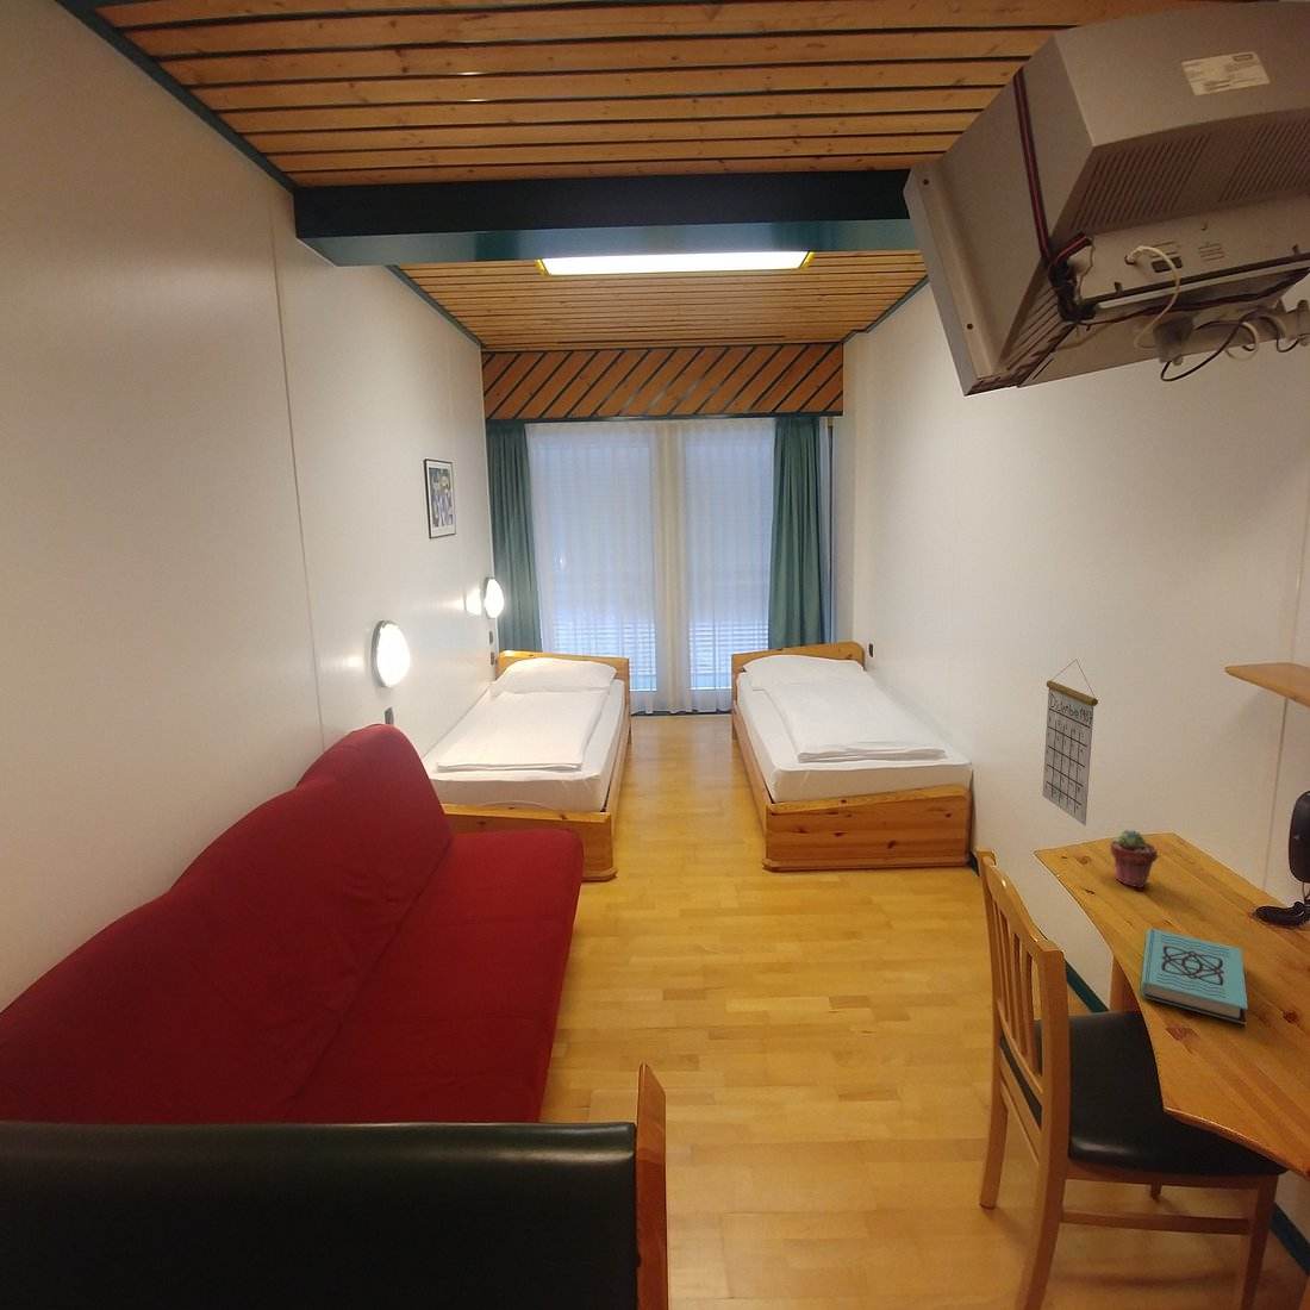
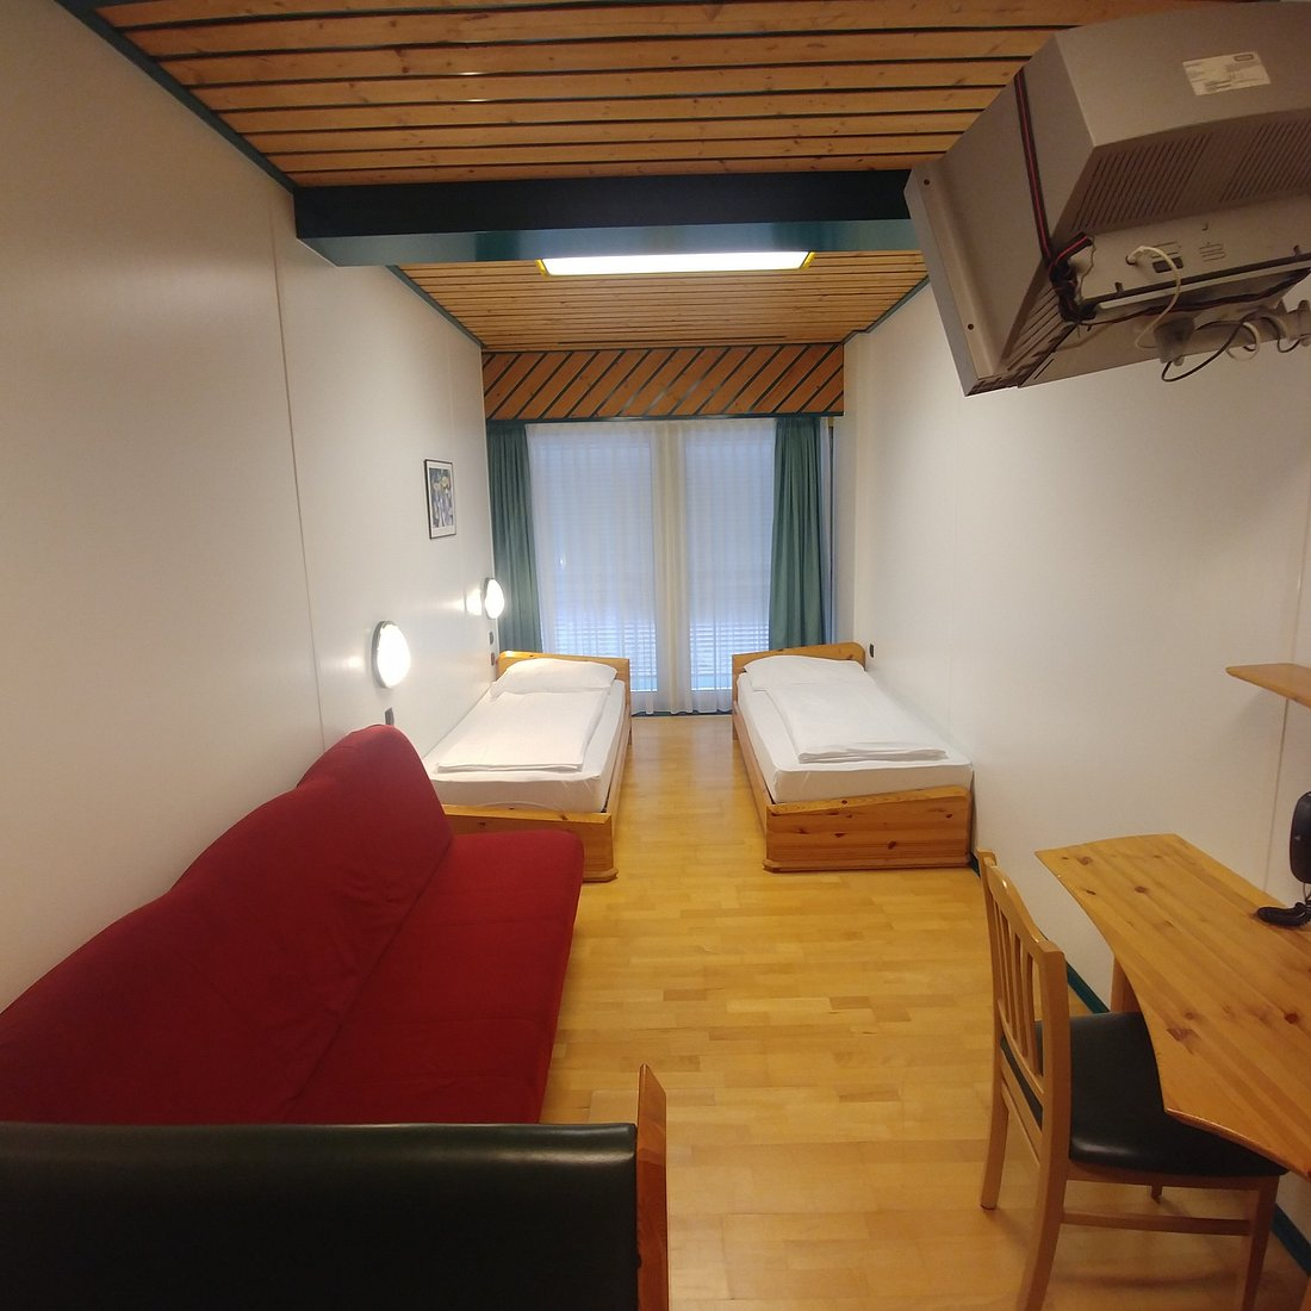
- calendar (1066, 735)
- potted succulent (1132, 855)
- book (1192, 972)
